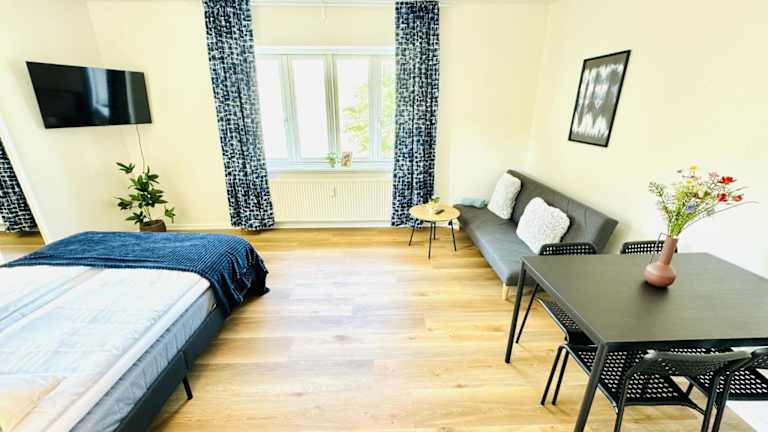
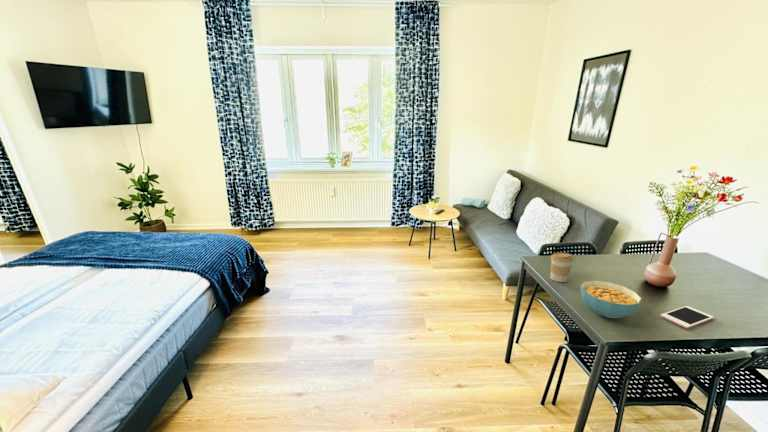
+ cell phone (687, 316)
+ coffee cup (560, 266)
+ cereal bowl (607, 302)
